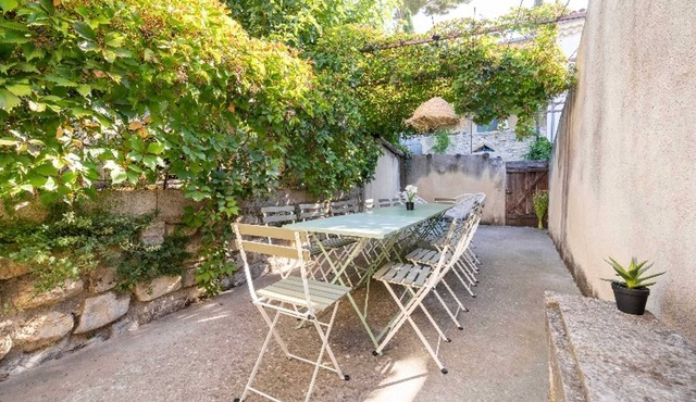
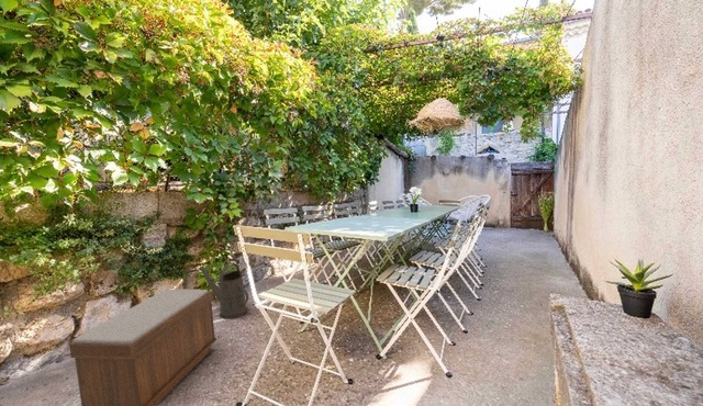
+ watering can (224, 286)
+ bench (155, 343)
